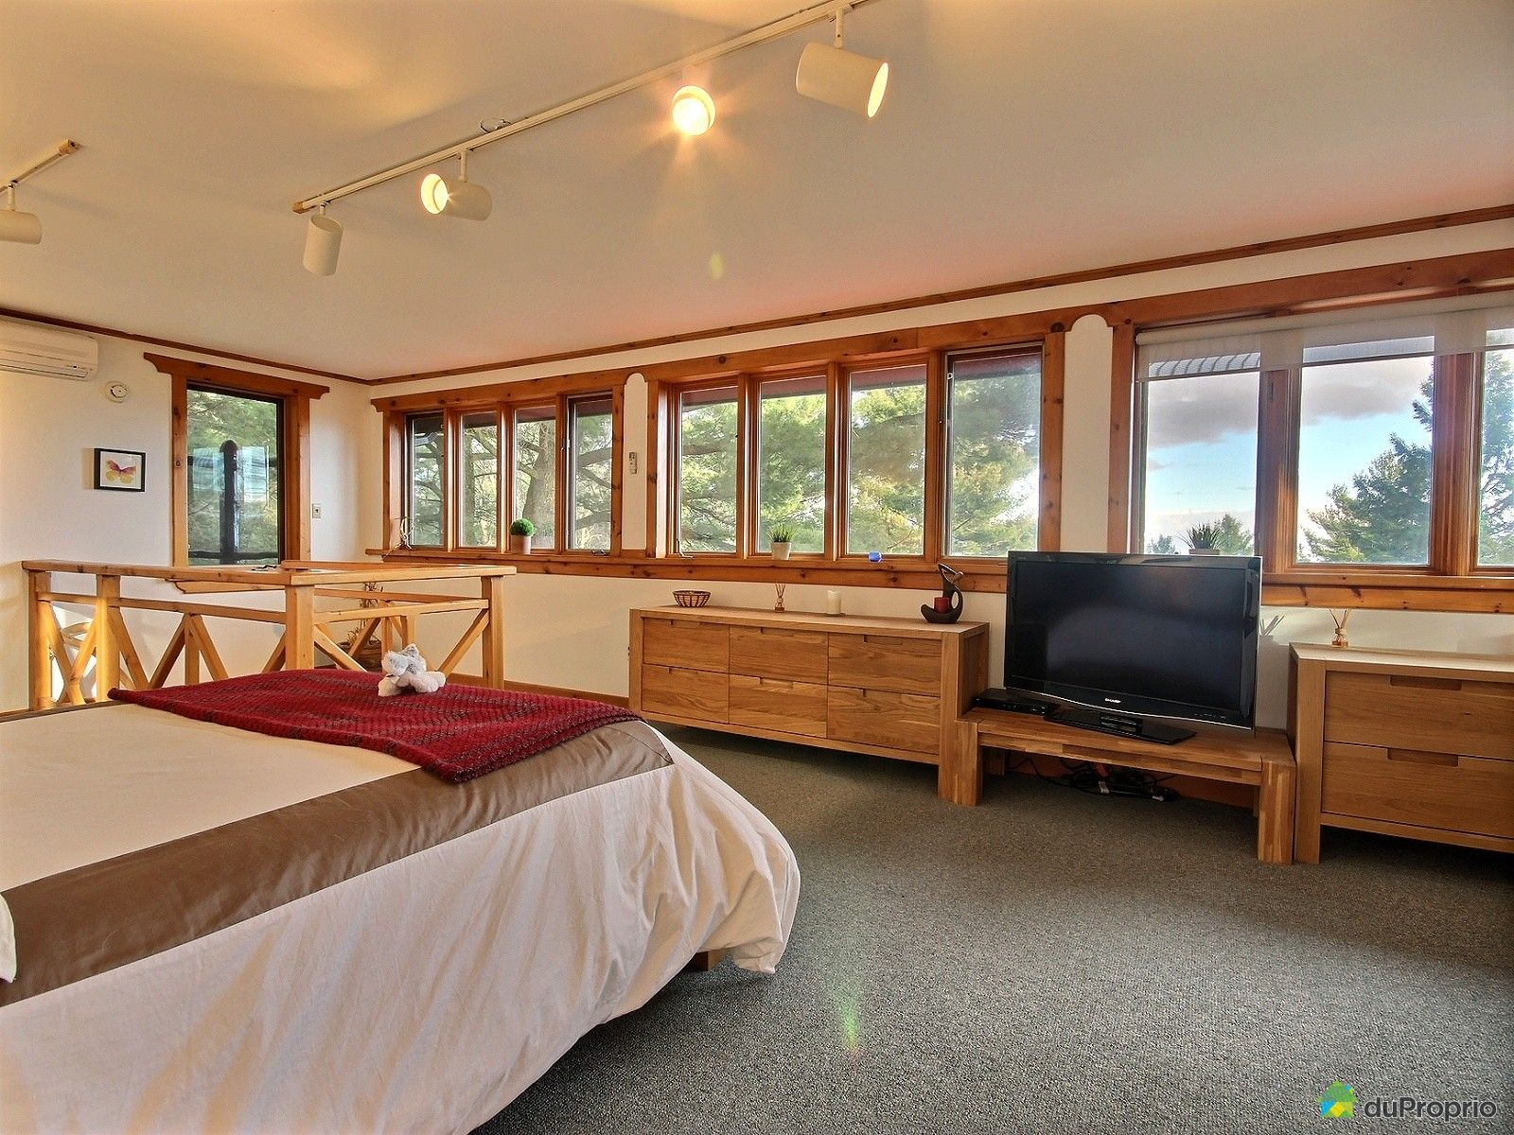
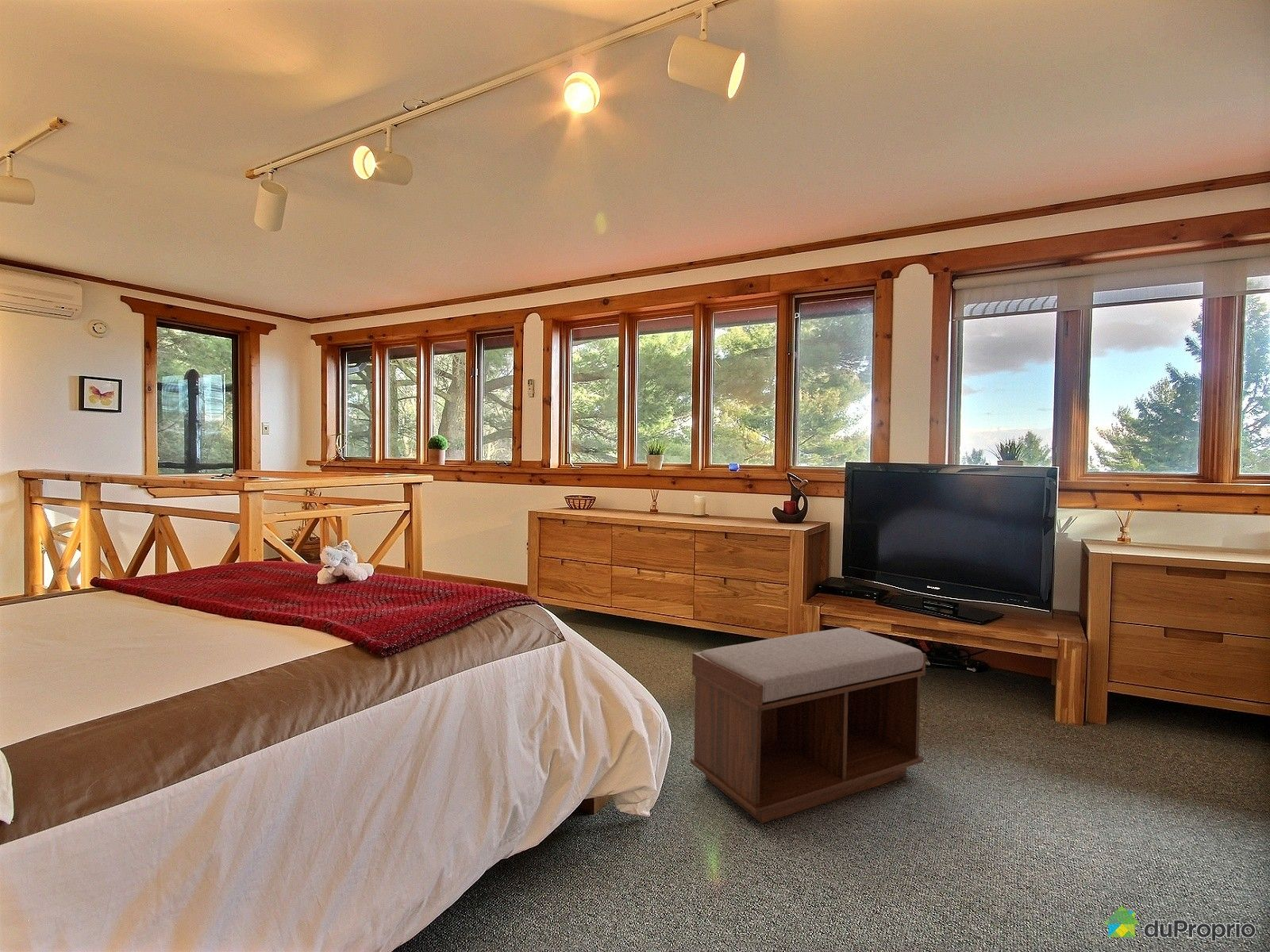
+ bench (810, 712)
